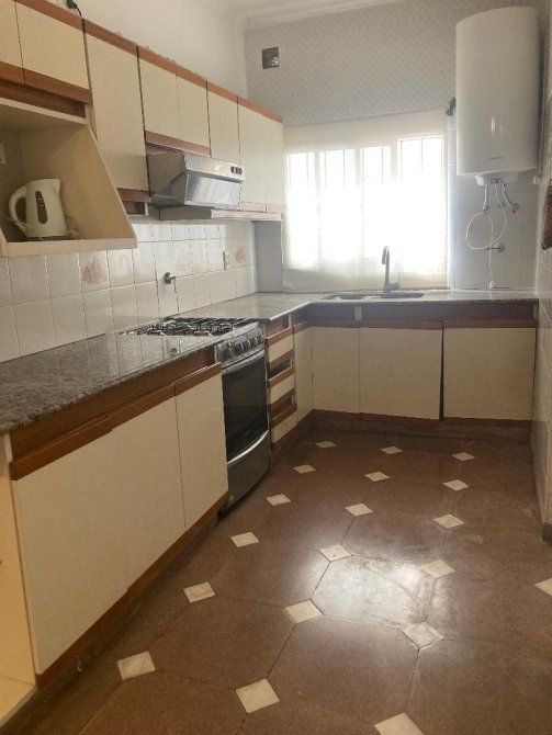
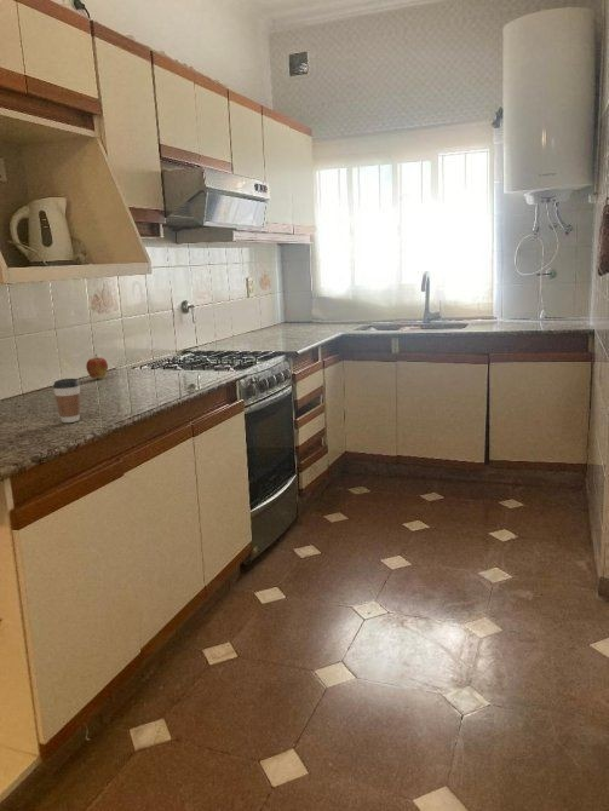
+ apple (97, 366)
+ coffee cup (68, 401)
